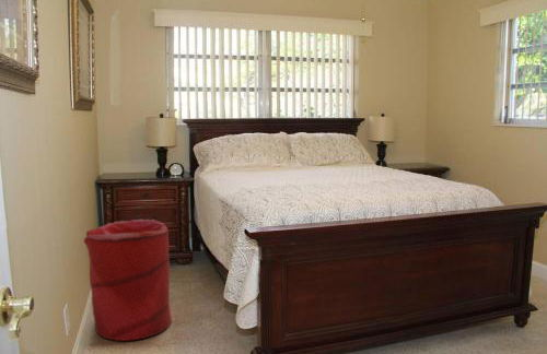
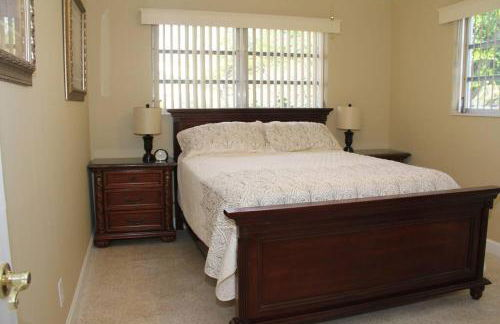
- laundry hamper (129, 275)
